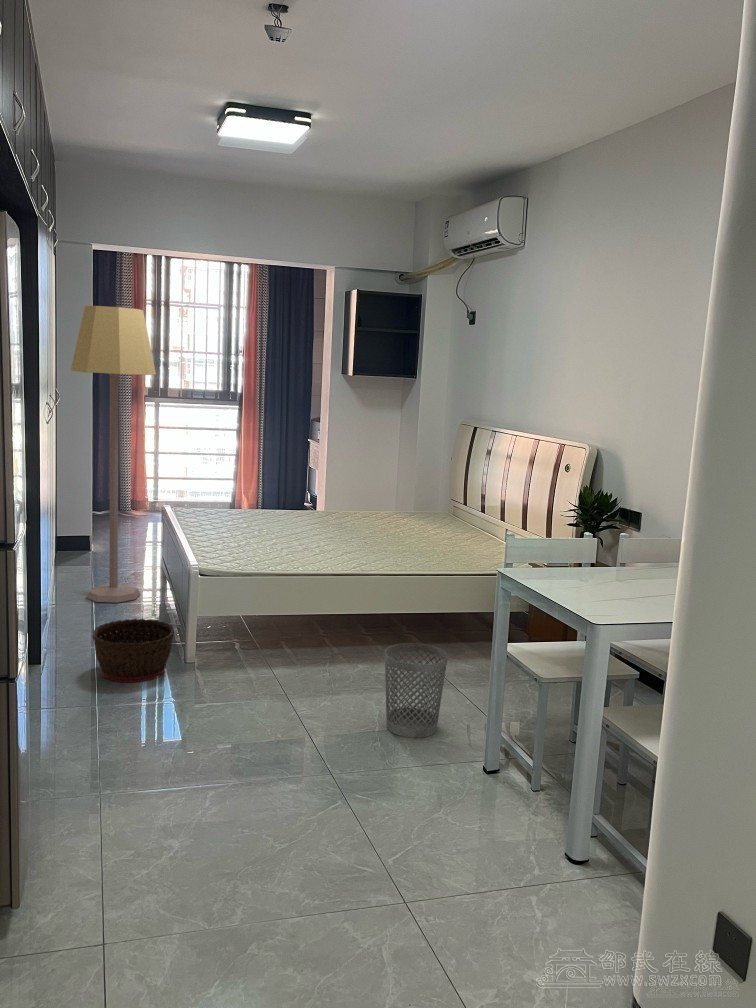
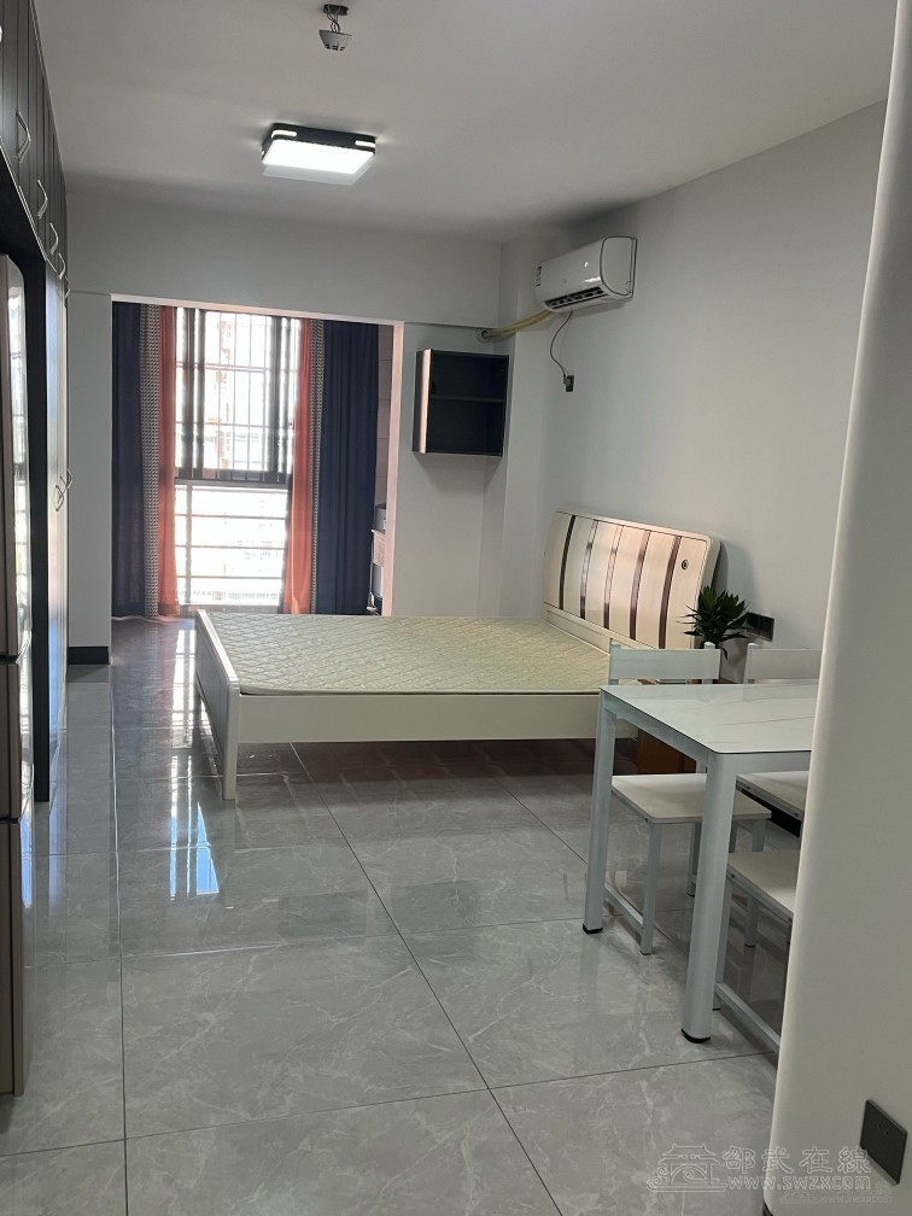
- lamp (113, 456)
- wastebasket (414, 691)
- basket (133, 650)
